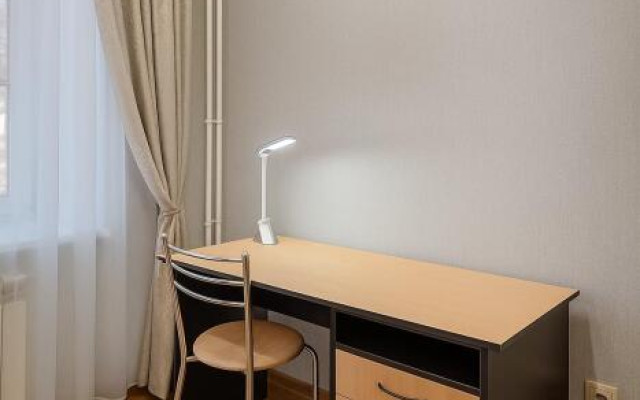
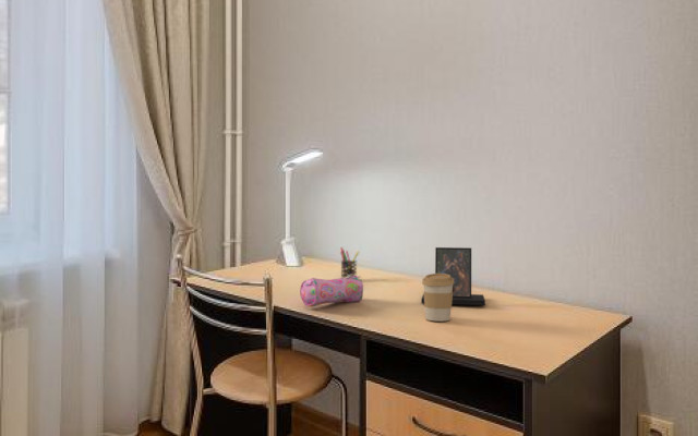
+ coffee cup (437, 296)
+ pencil case (333, 290)
+ pen holder (347, 264)
+ photo frame (453, 274)
